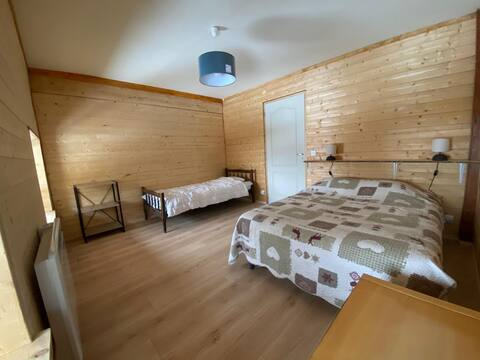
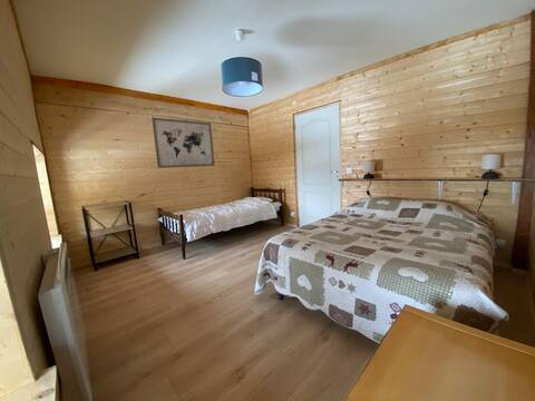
+ wall art (186, 144)
